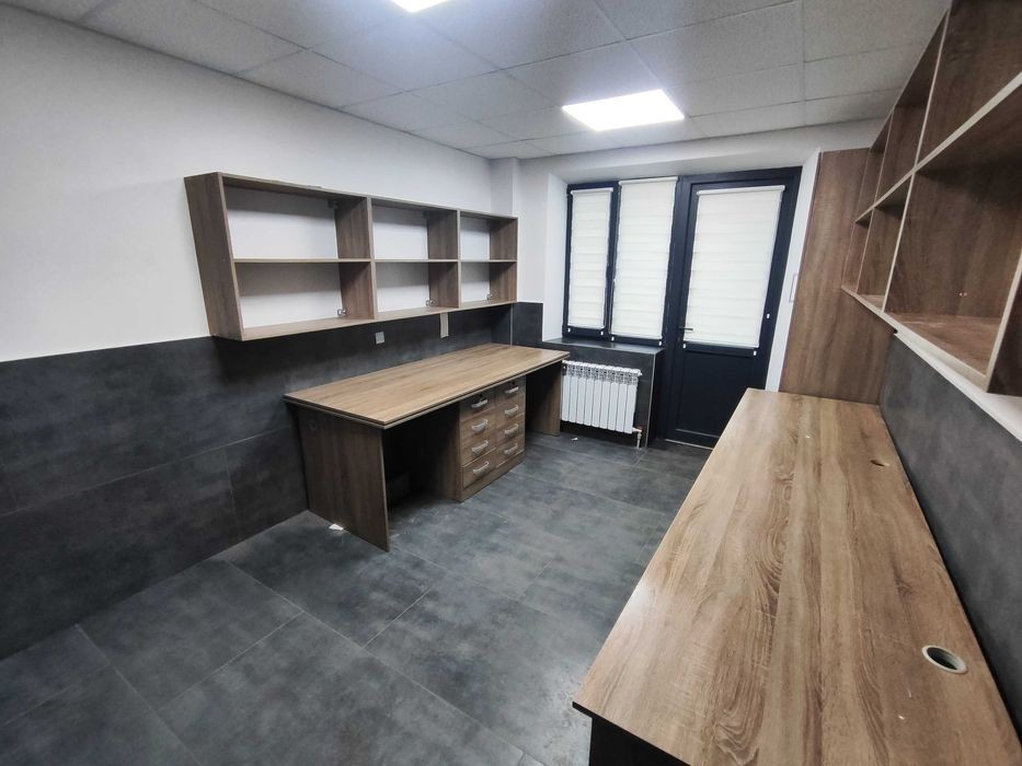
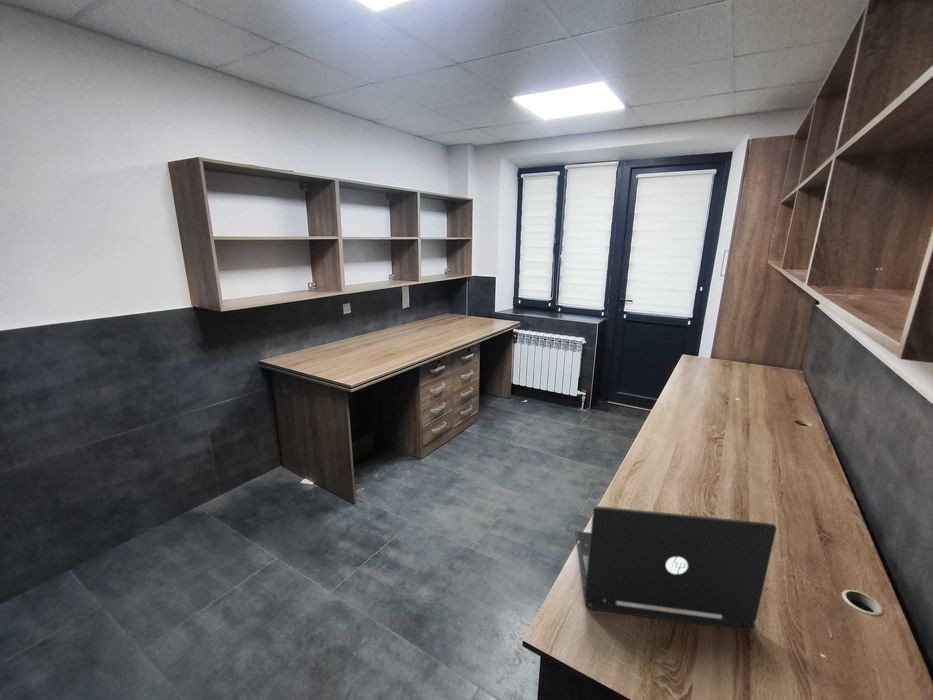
+ laptop (658, 532)
